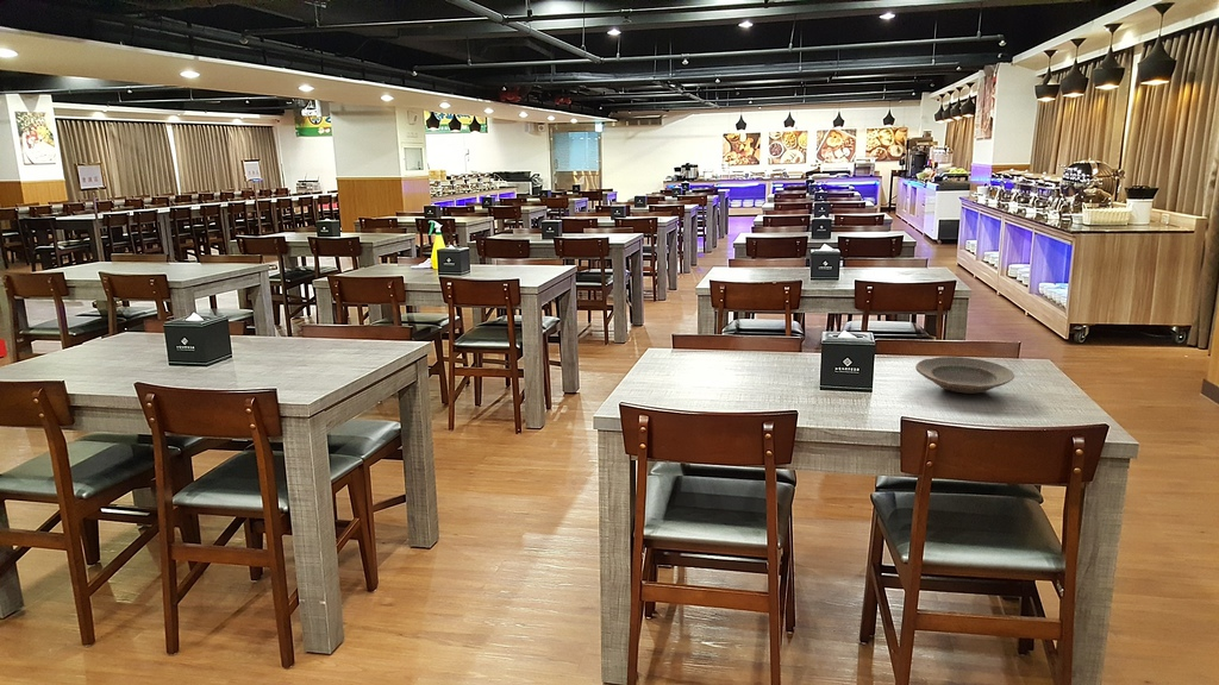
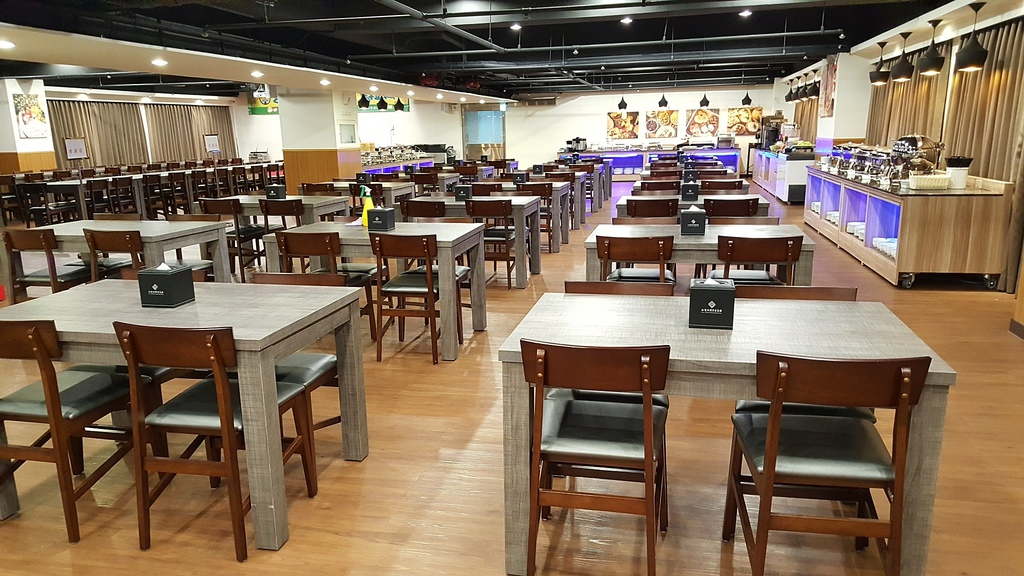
- plate (963, 377)
